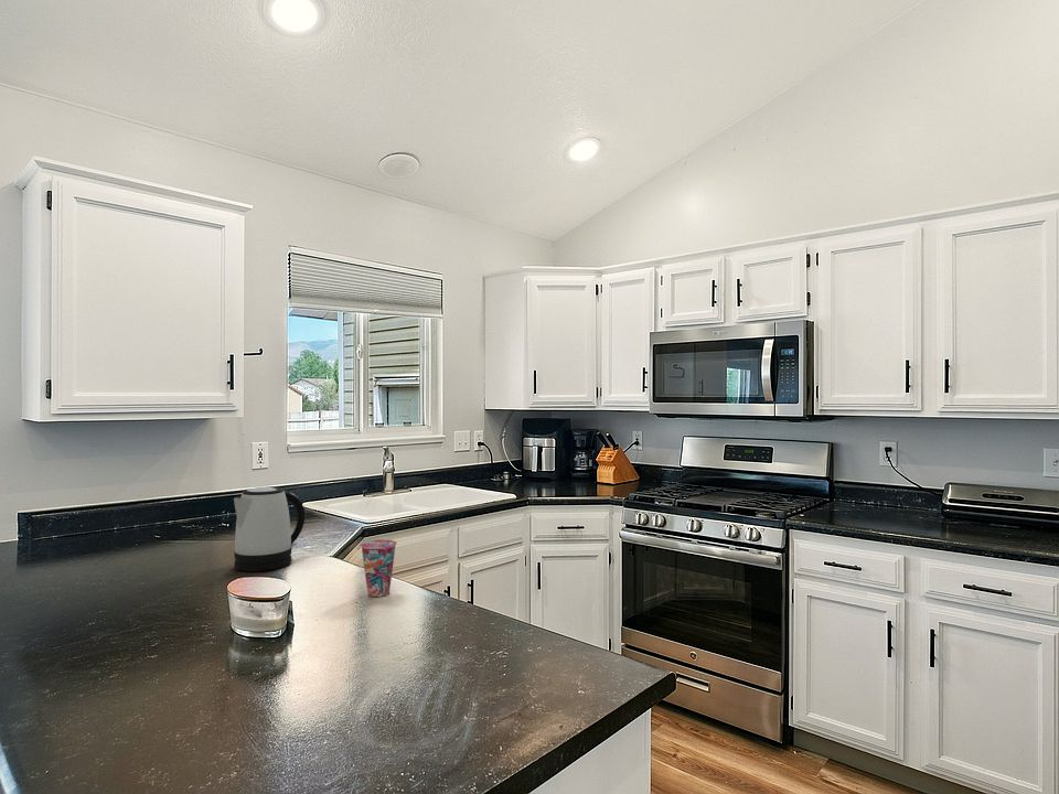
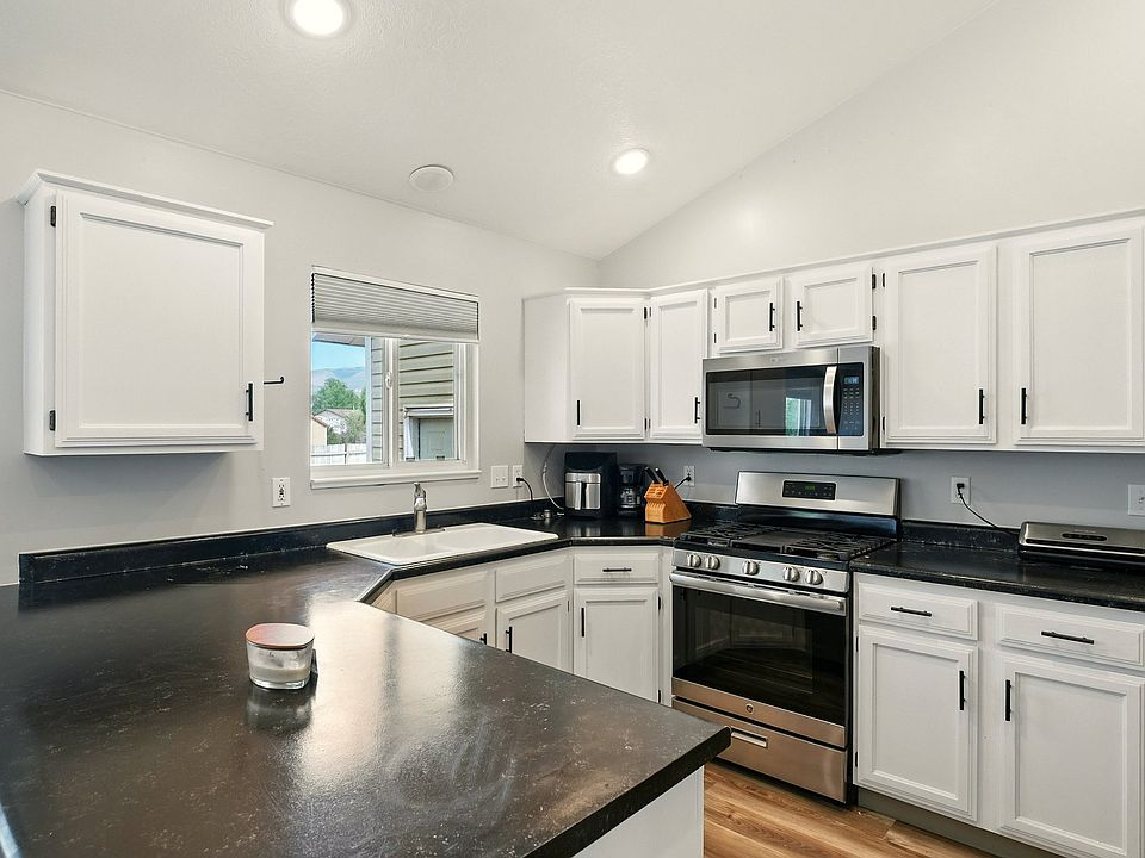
- cup (379, 568)
- kettle (270, 524)
